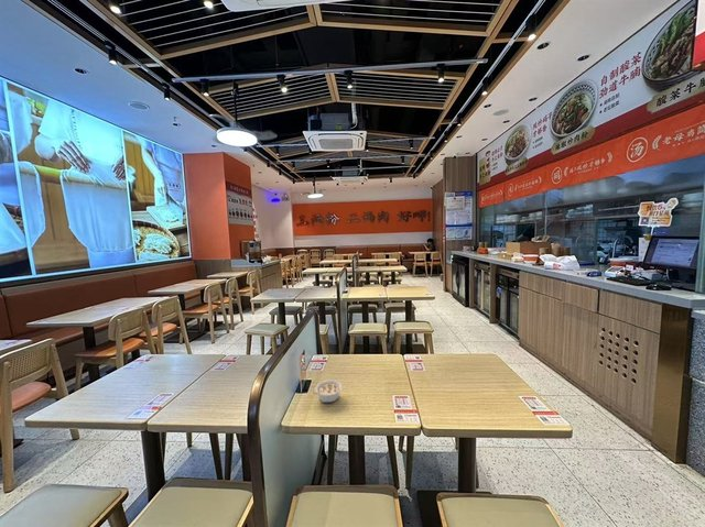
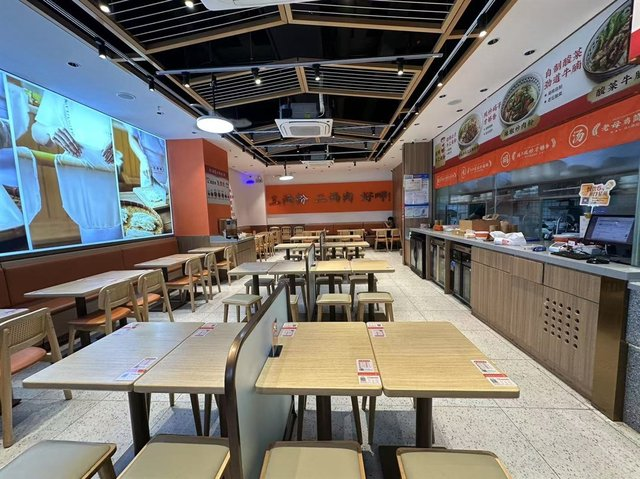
- legume (328, 392)
